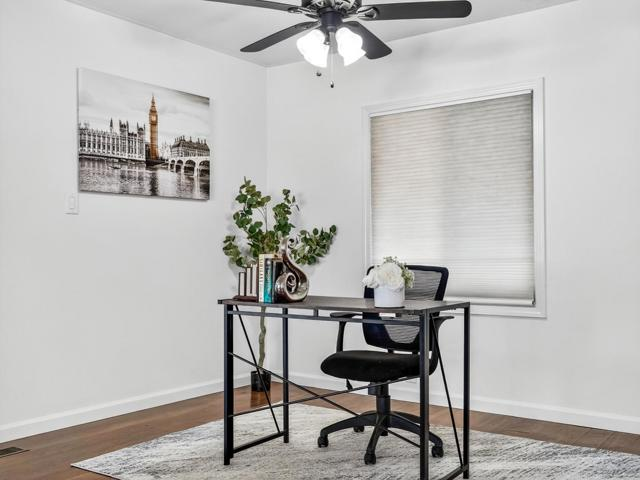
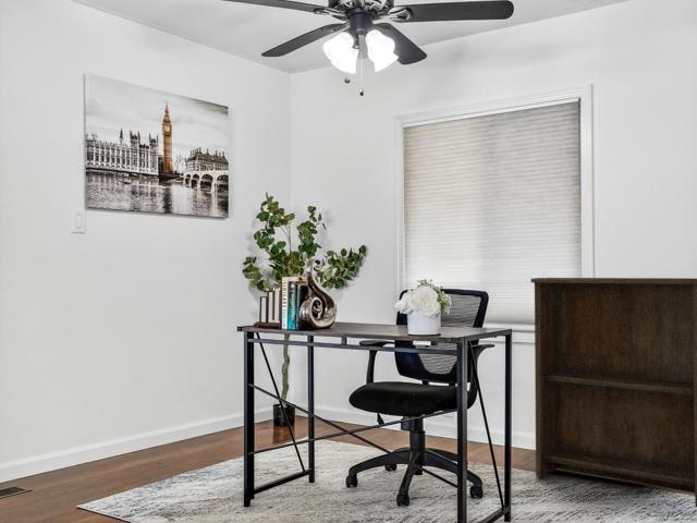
+ bookshelf (619, 381)
